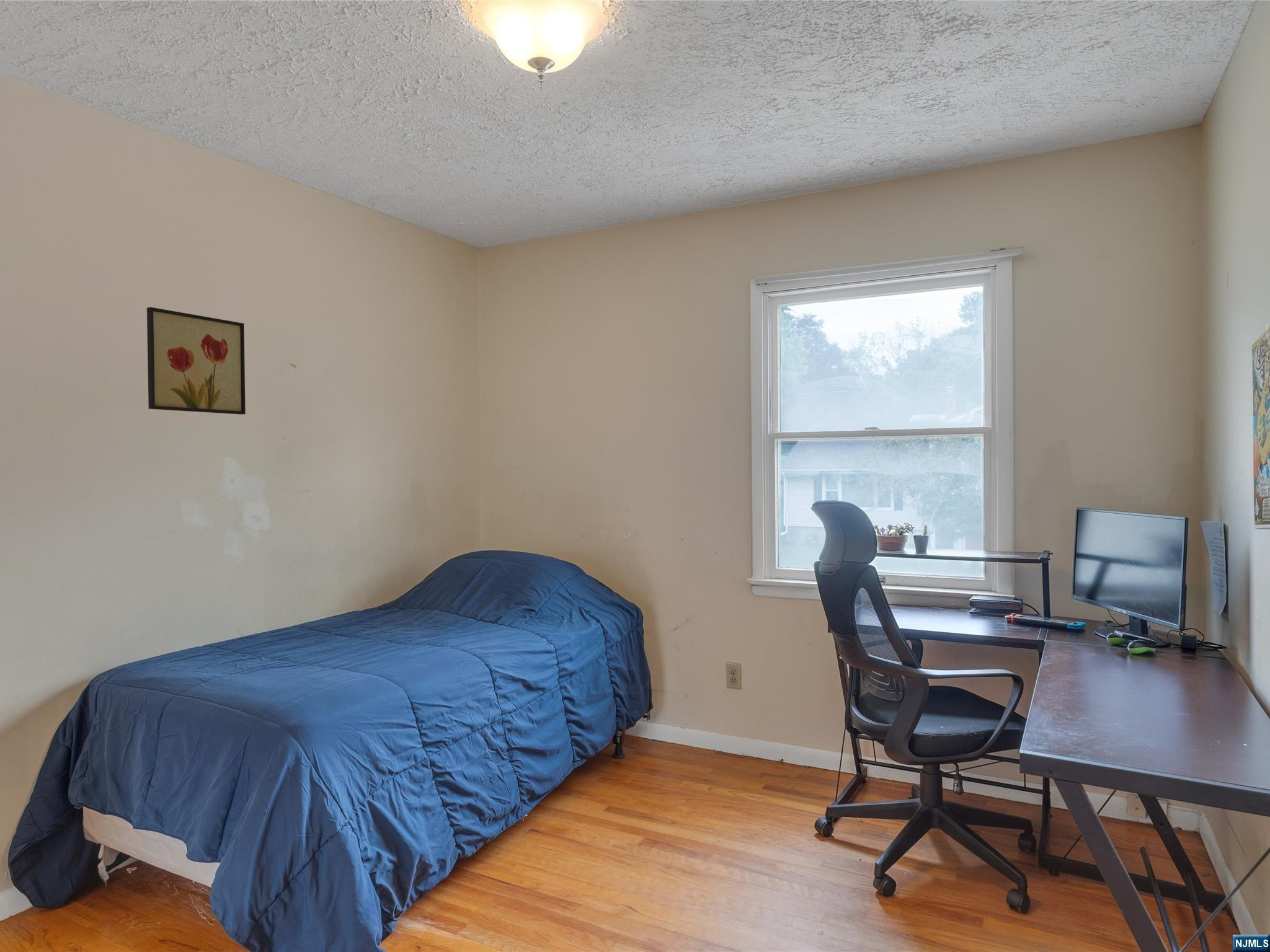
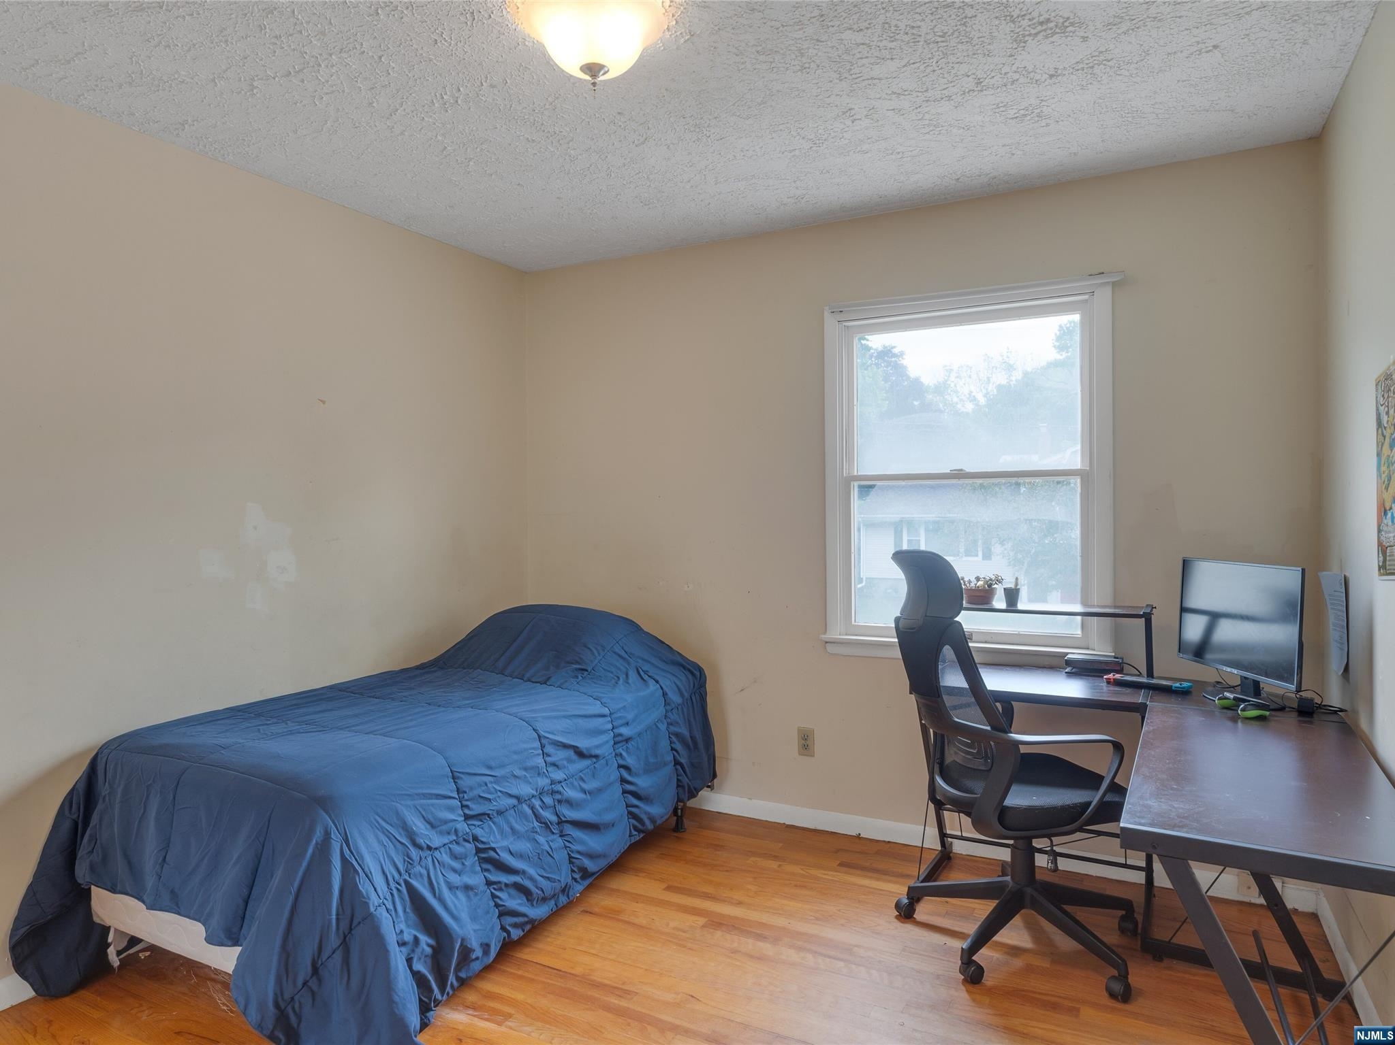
- wall art (197, 364)
